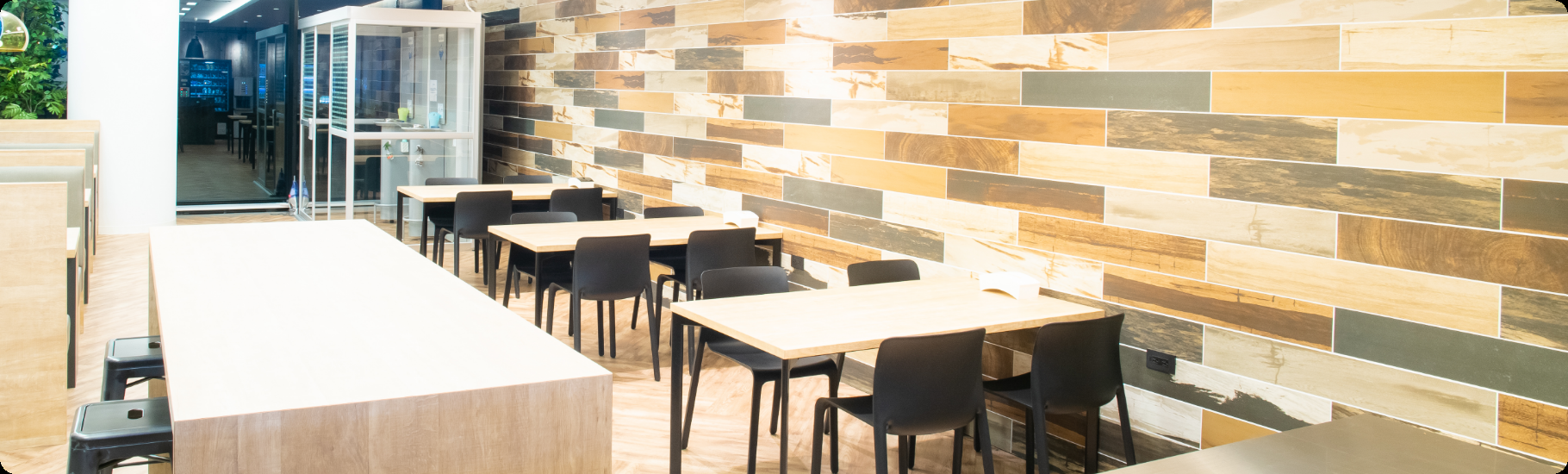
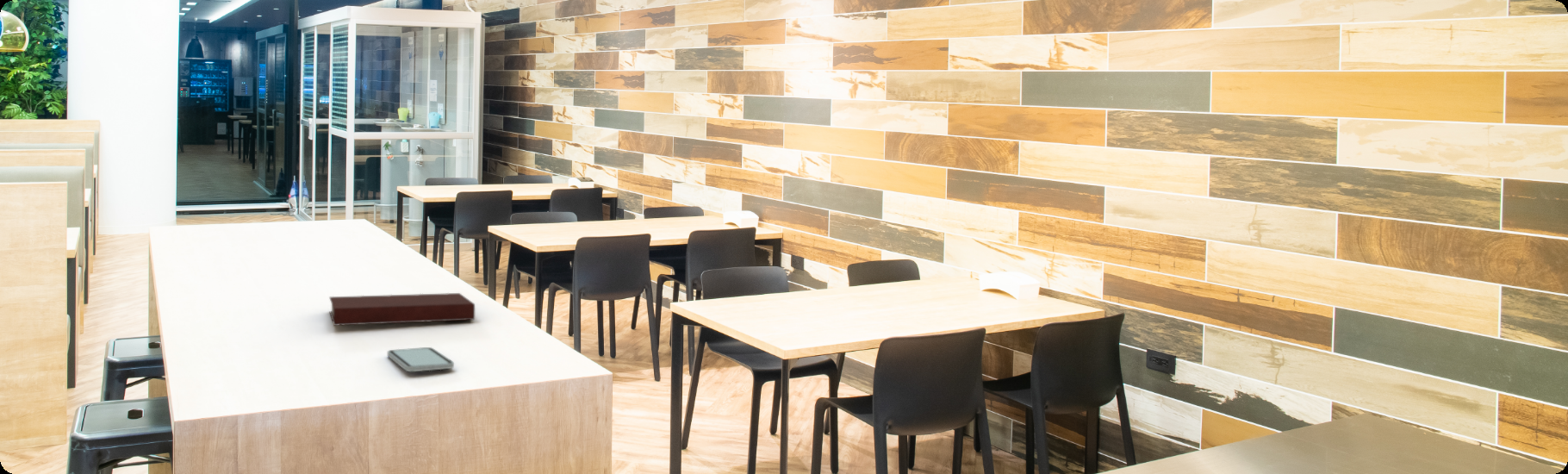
+ notebook (401, 308)
+ smartphone (420, 359)
